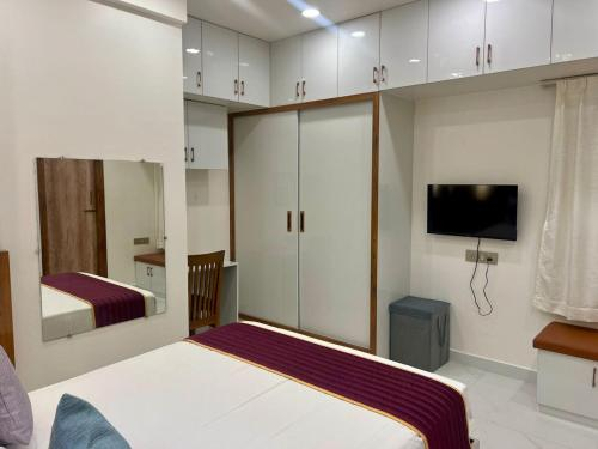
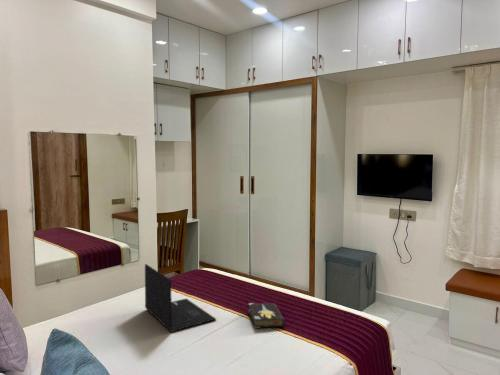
+ hardback book (265, 314)
+ laptop (170, 291)
